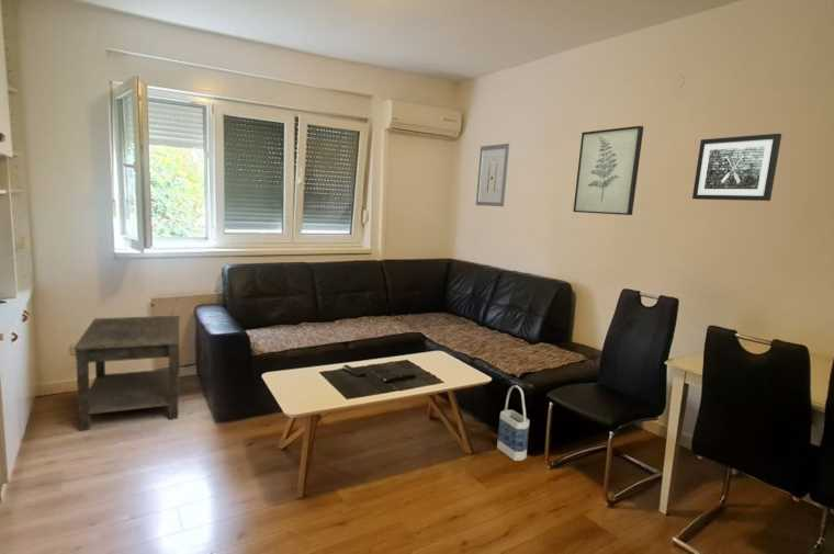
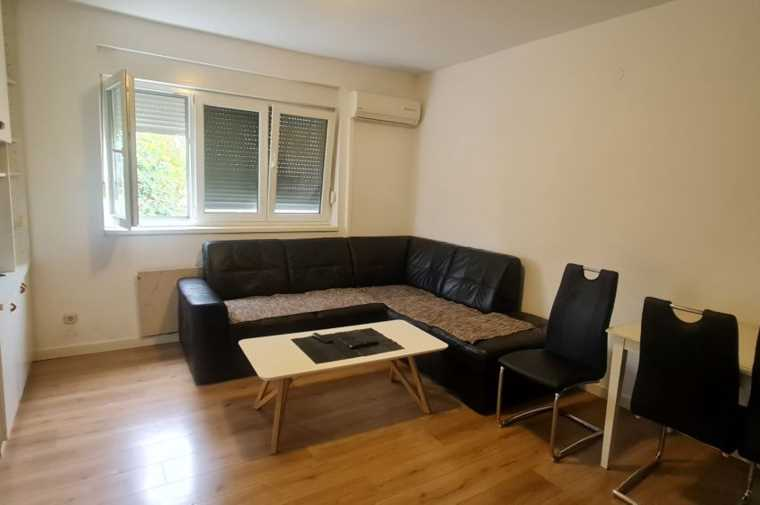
- wall art (606, 171)
- side table (133, 372)
- wall art (733, 168)
- bag (514, 419)
- wall art (492, 176)
